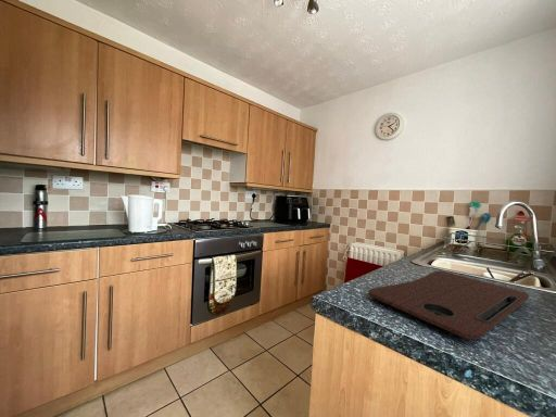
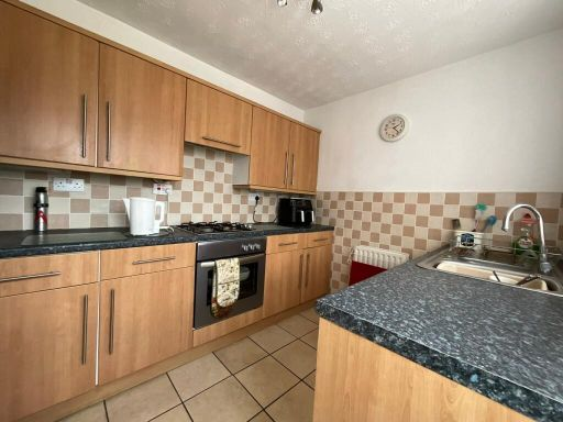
- cutting board (451, 295)
